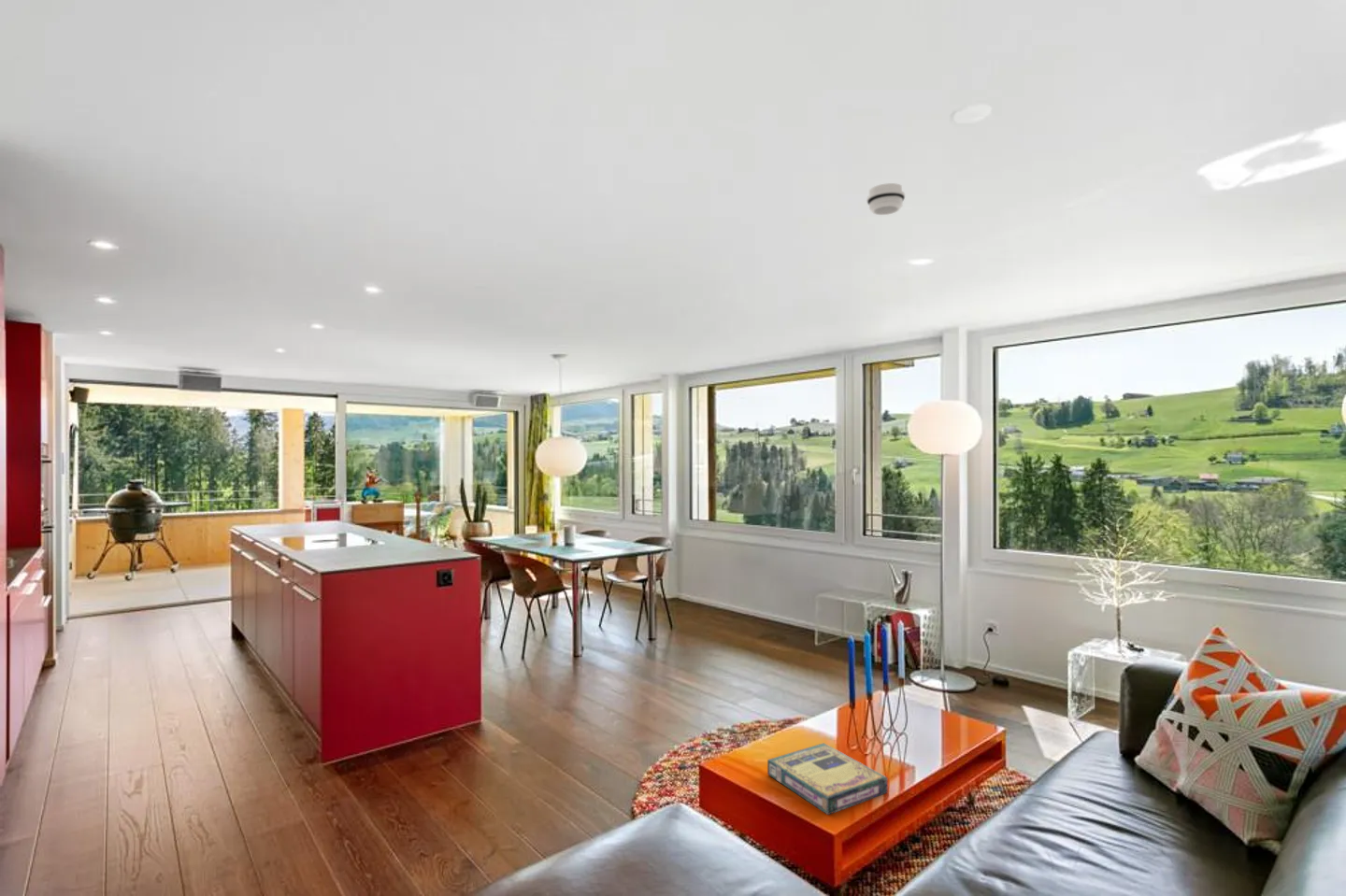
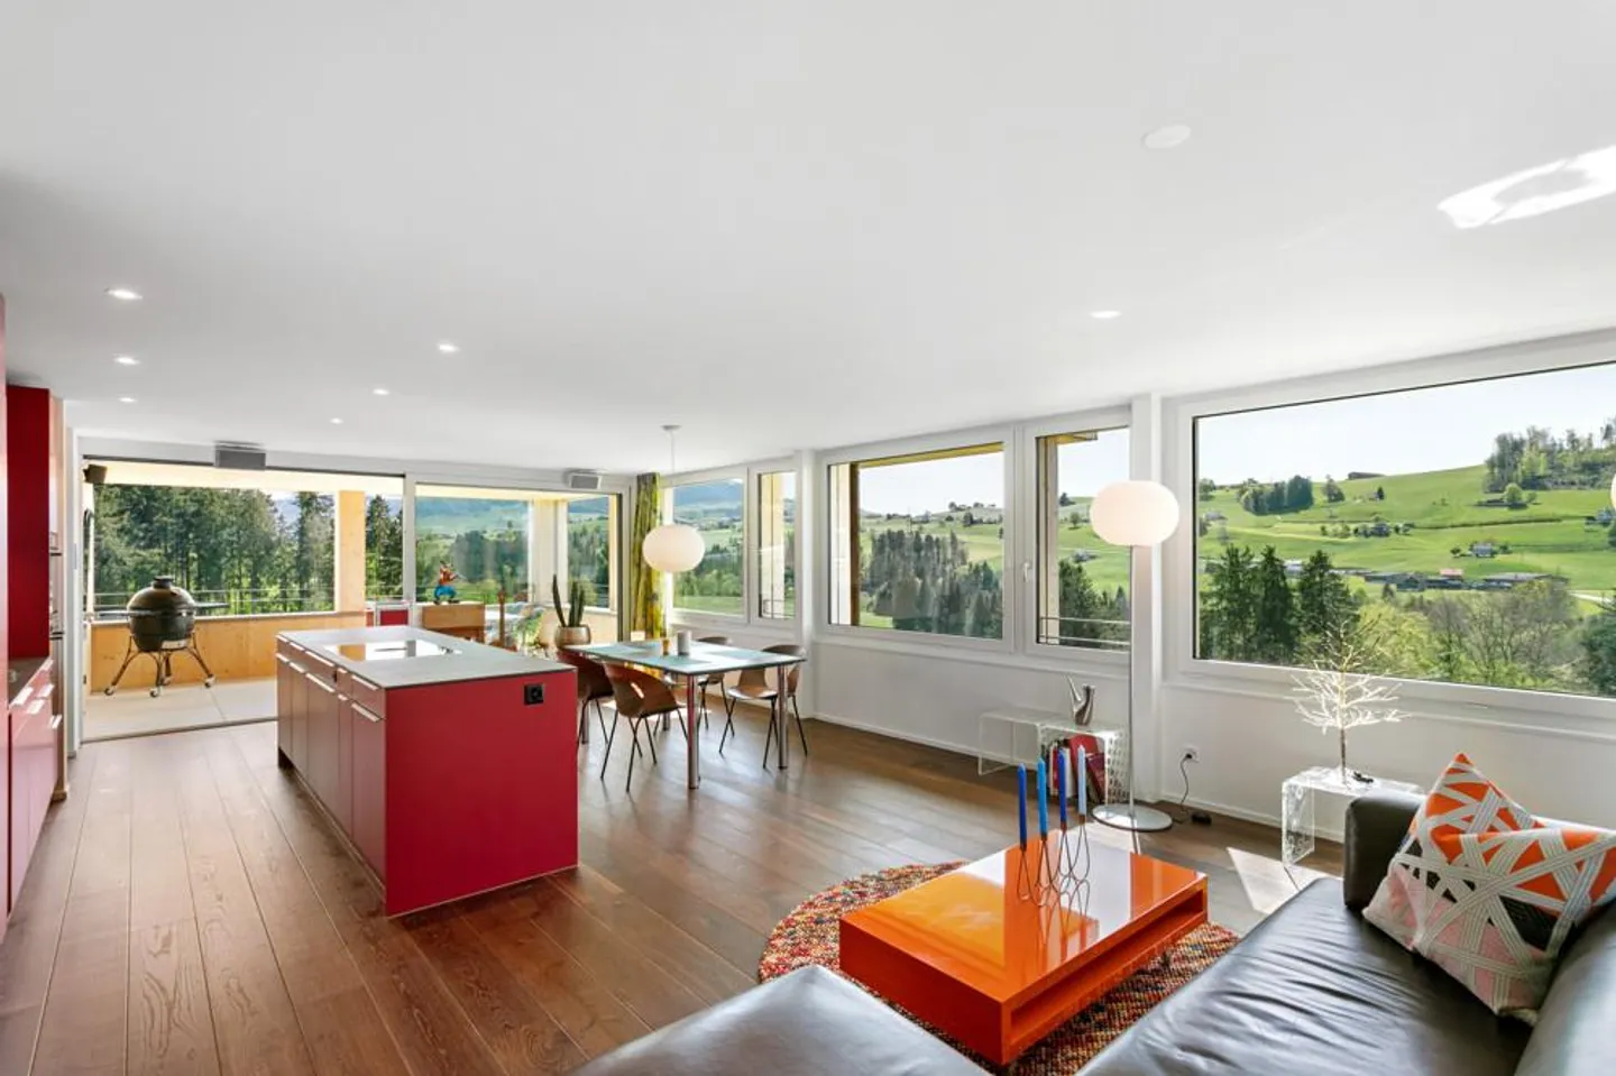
- smoke detector (885, 199)
- video game box (825, 775)
